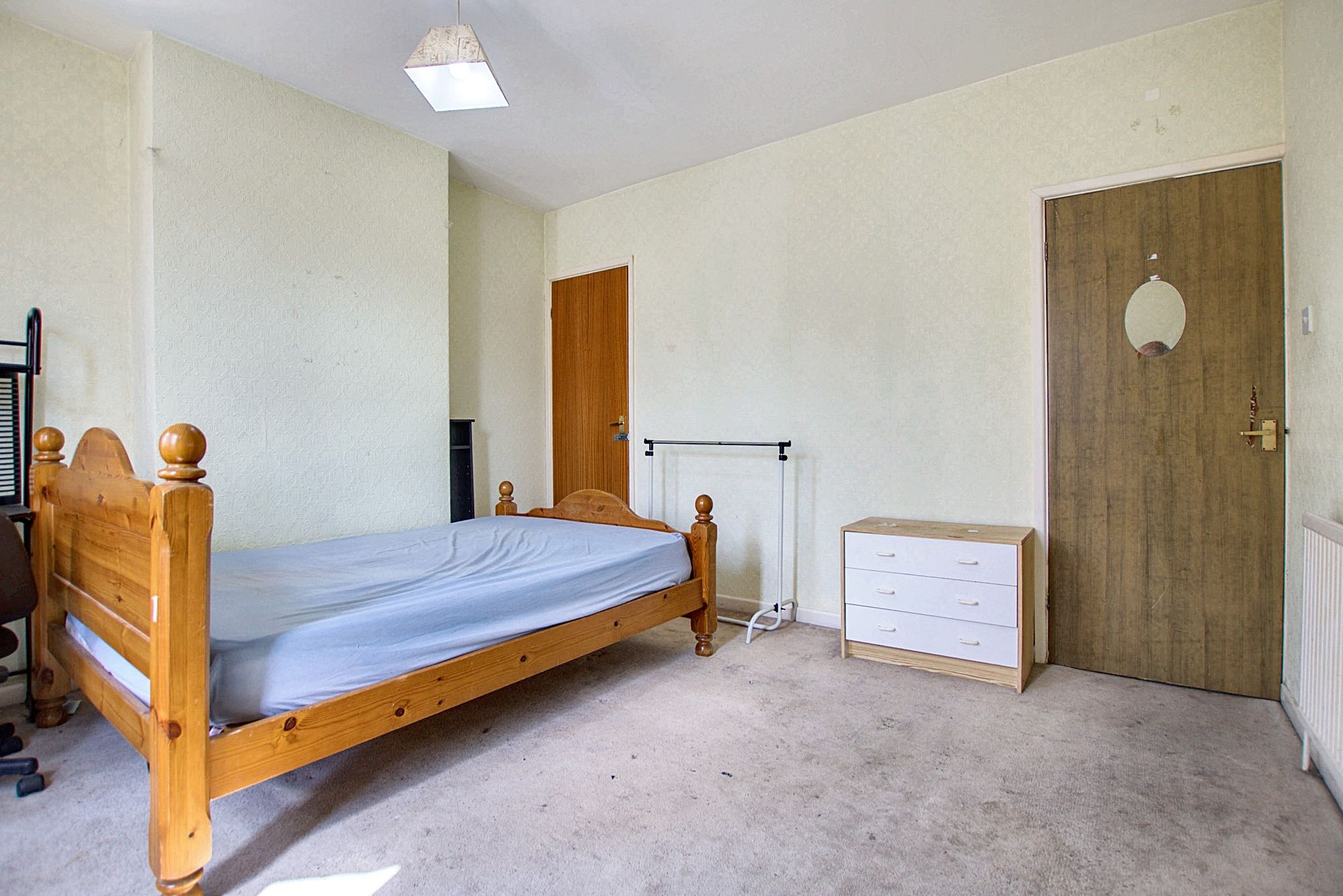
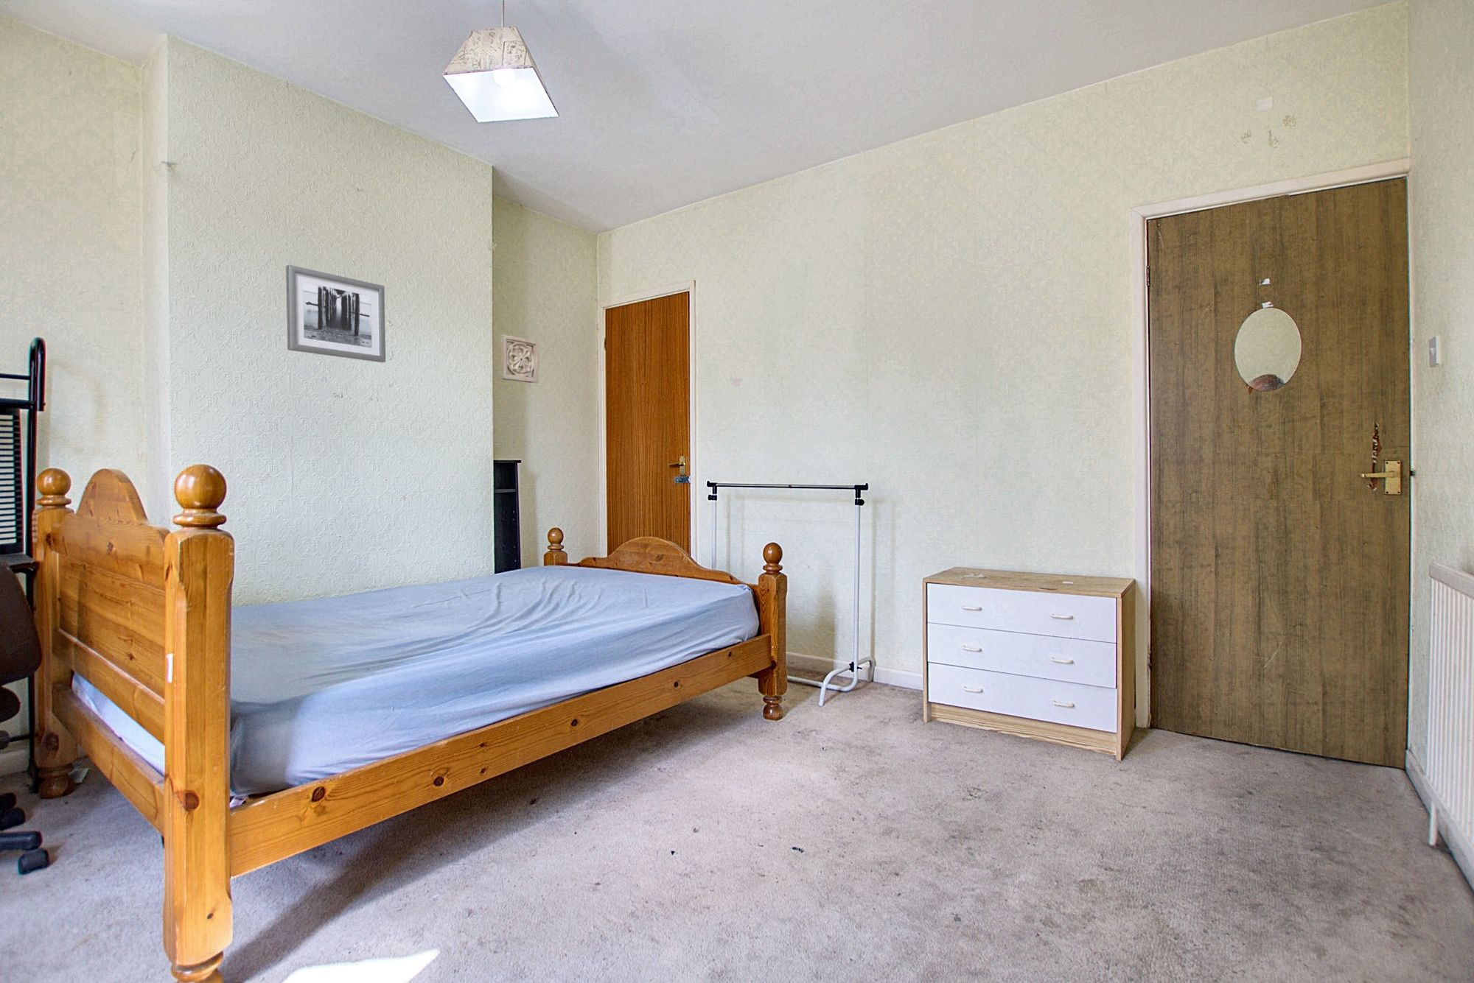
+ wall art (338, 316)
+ wall ornament (519, 360)
